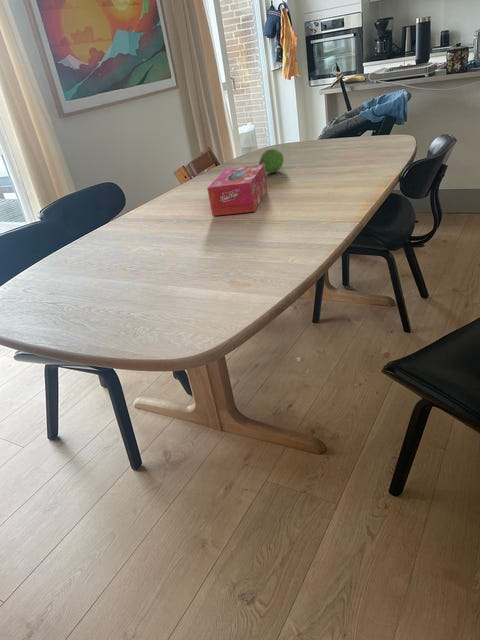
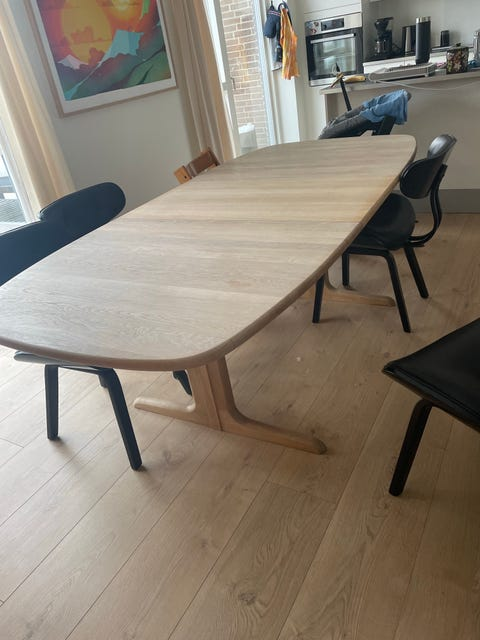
- fruit (270, 161)
- tissue box (239, 188)
